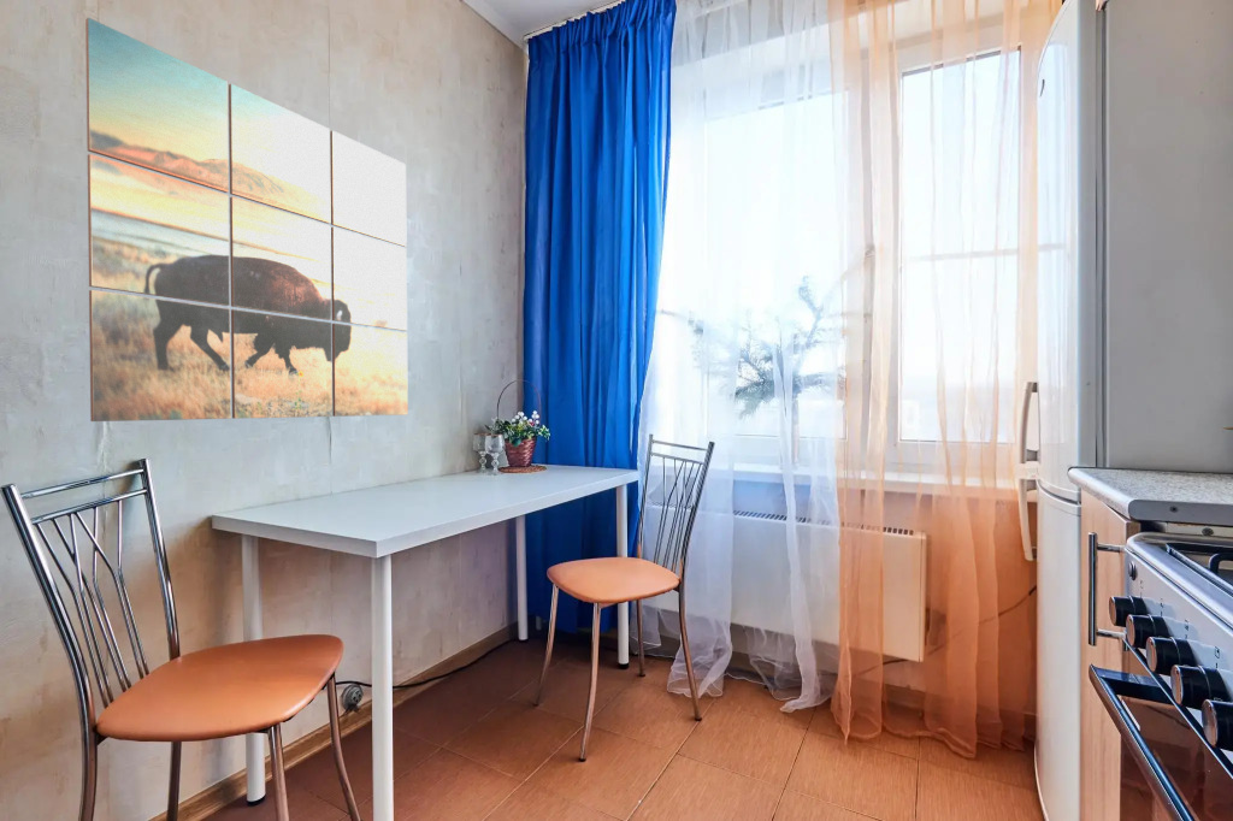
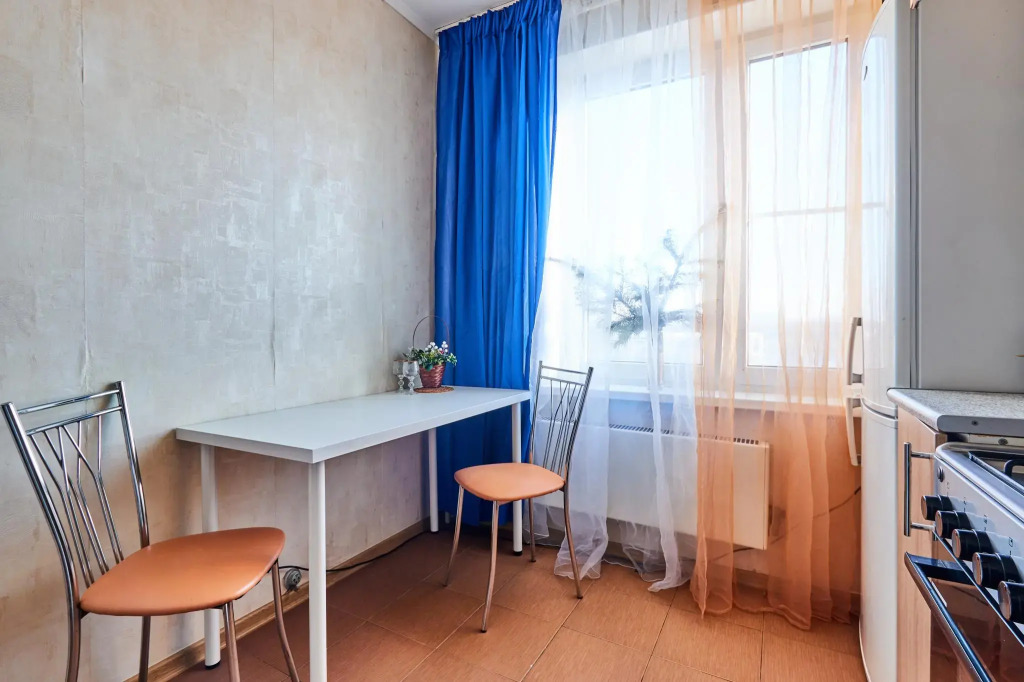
- wall art (283, 262)
